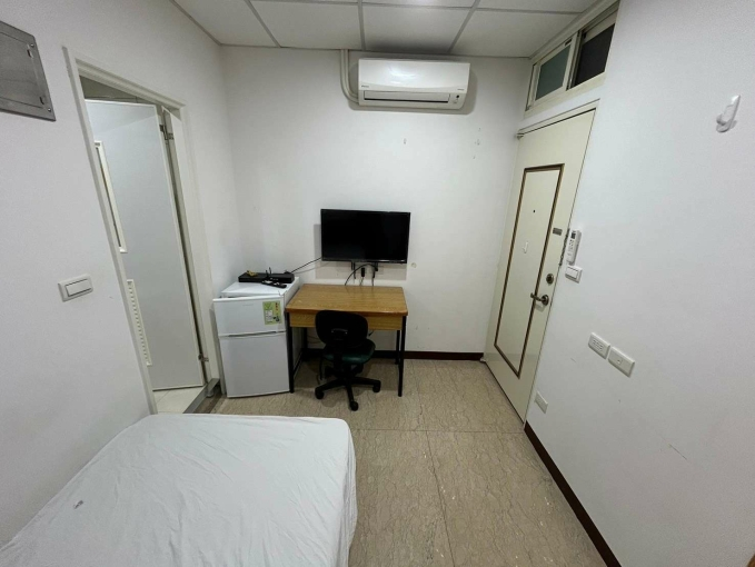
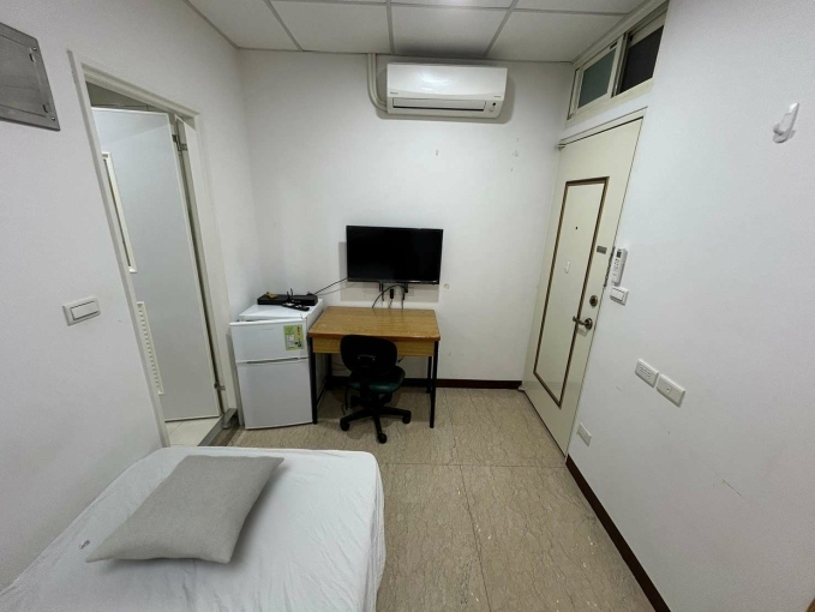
+ pillow (203, 499)
